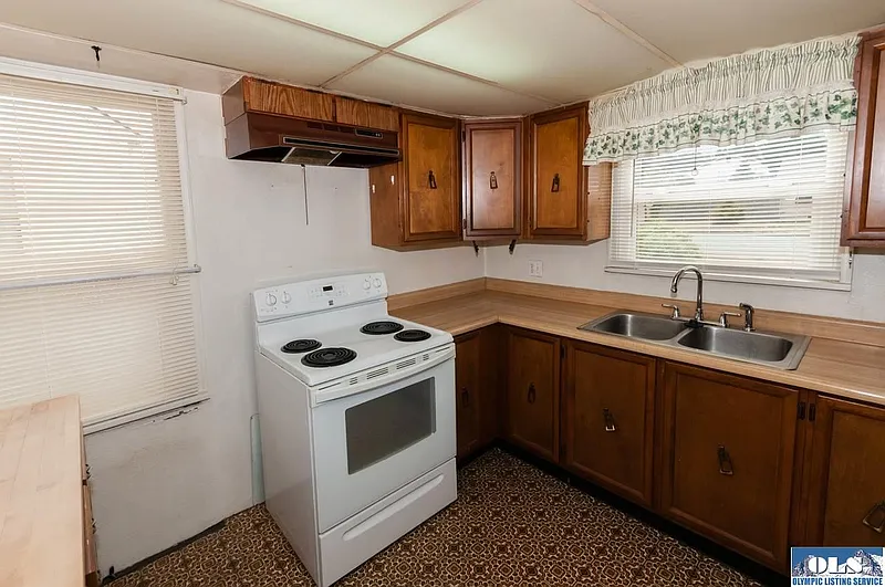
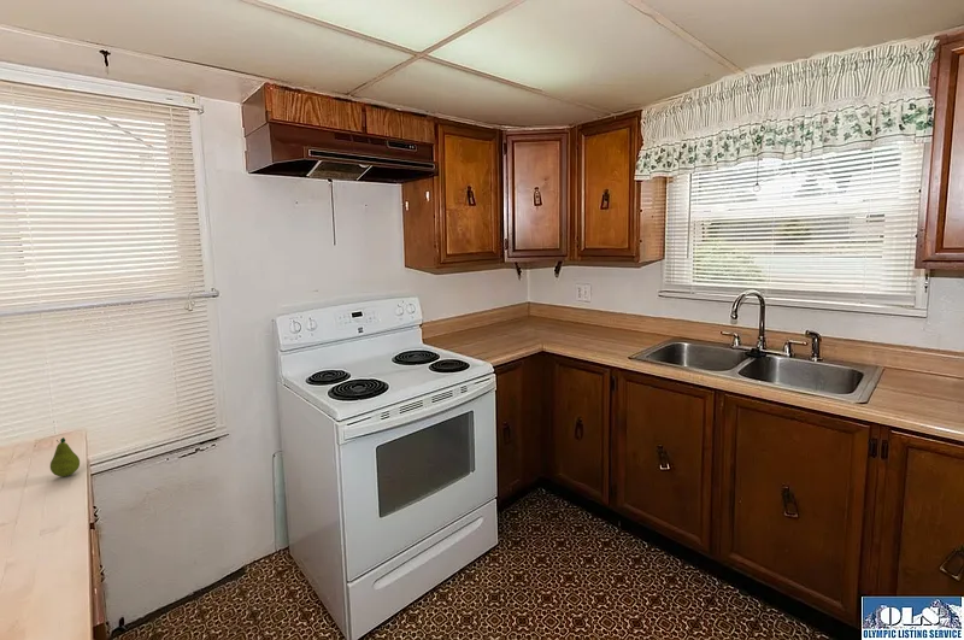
+ fruit (64, 456)
